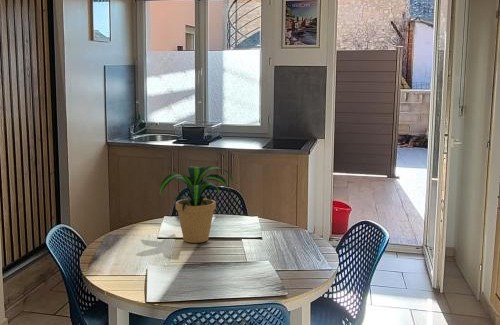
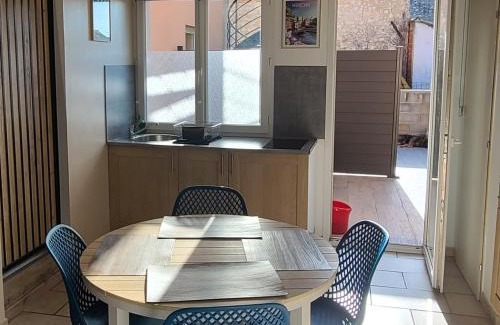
- potted plant (196, 203)
